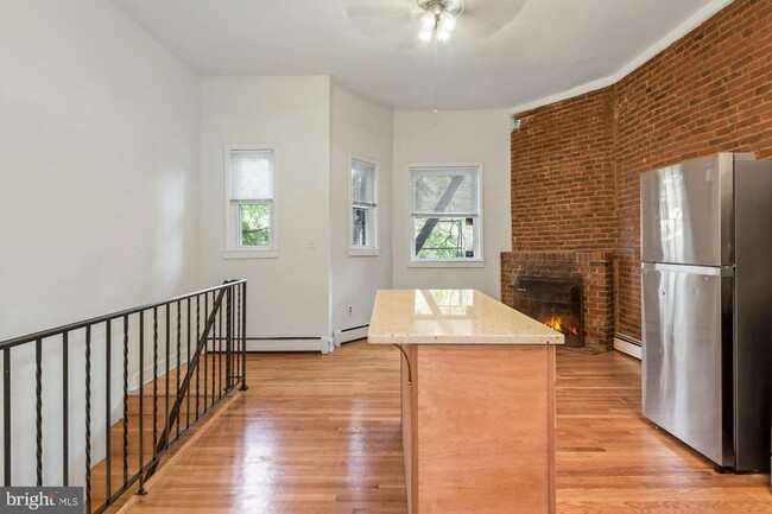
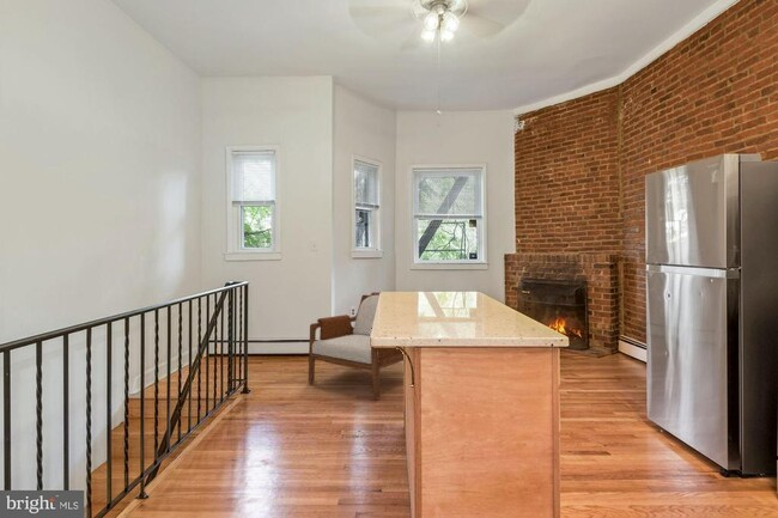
+ armchair (369, 336)
